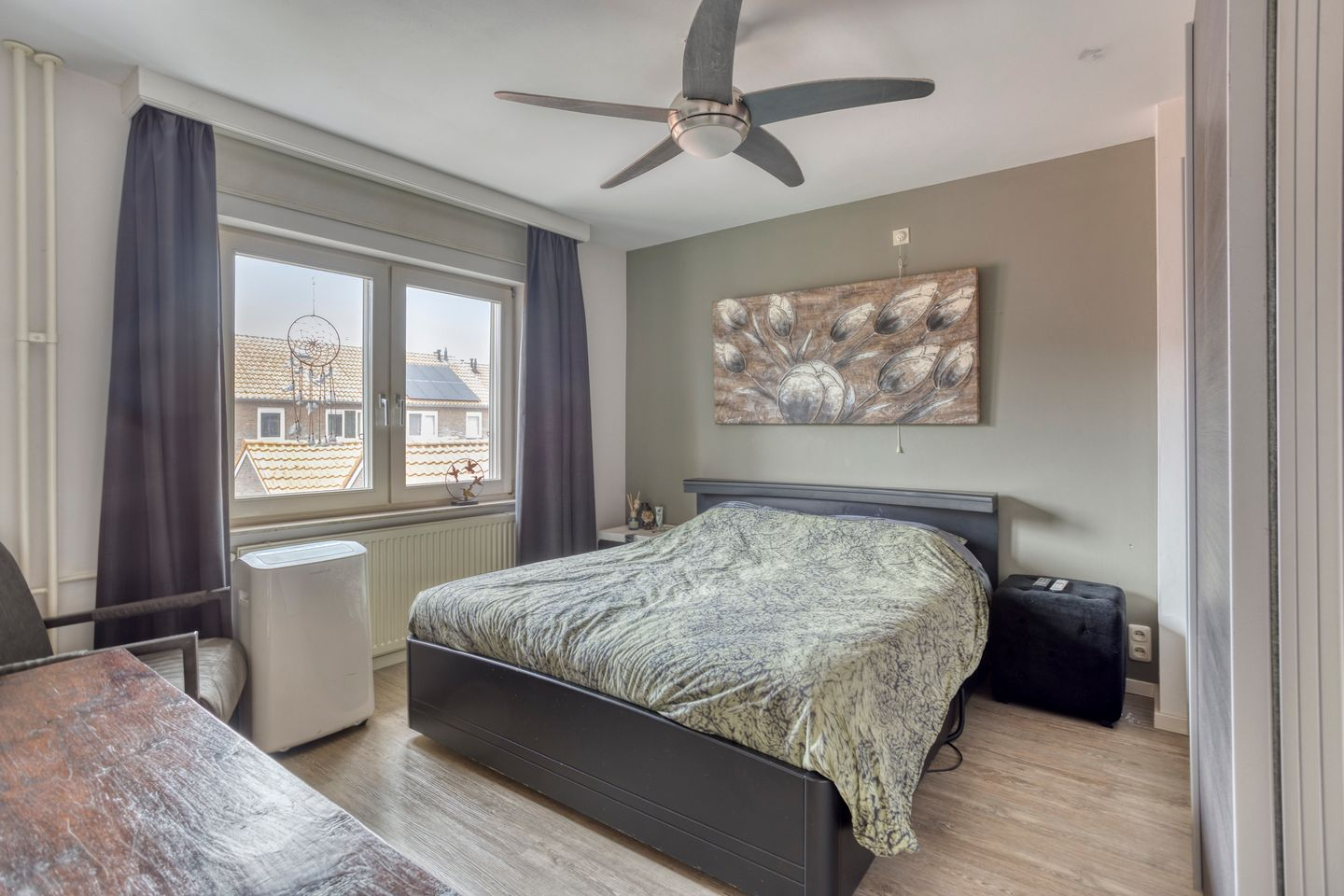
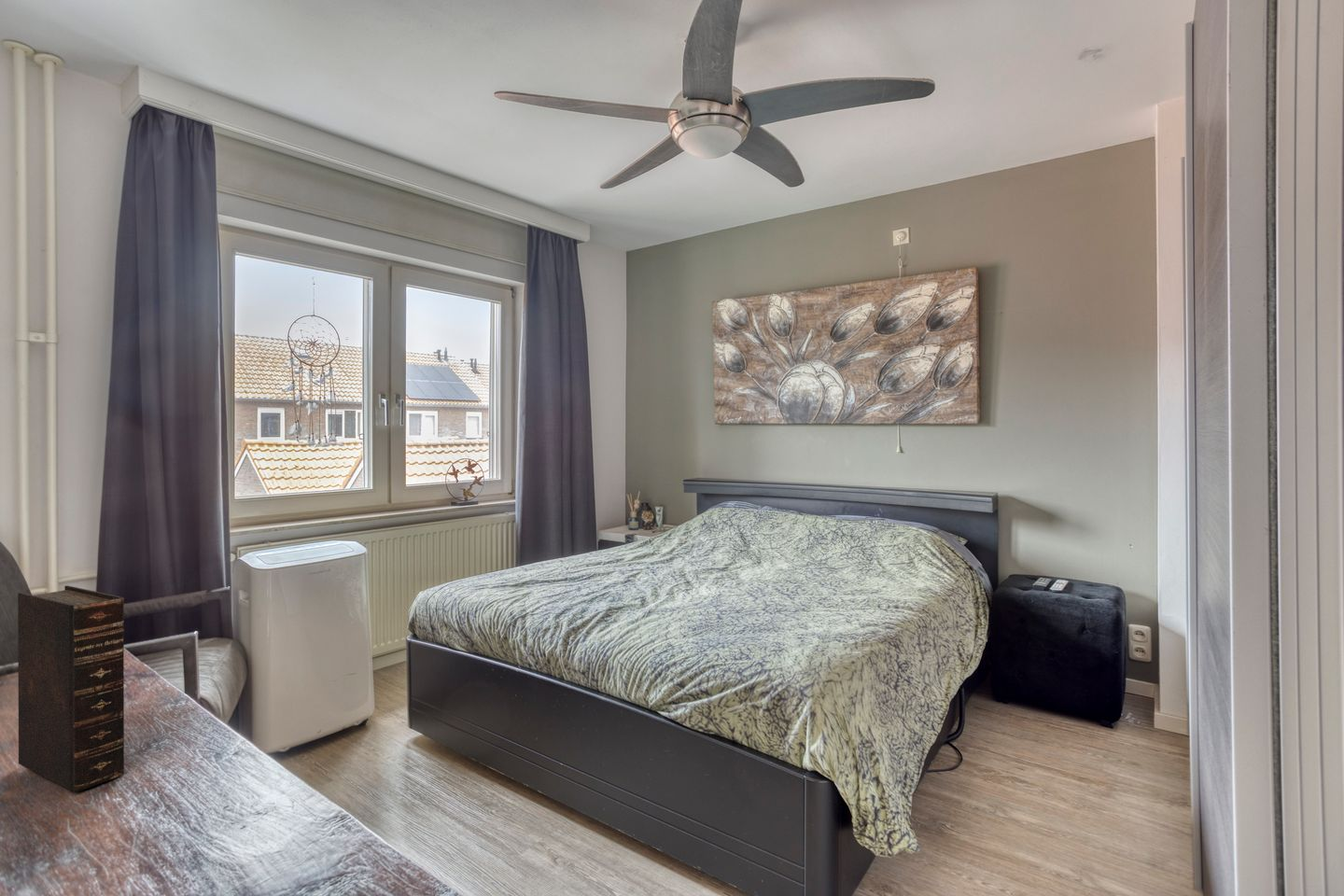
+ bible (70, 681)
